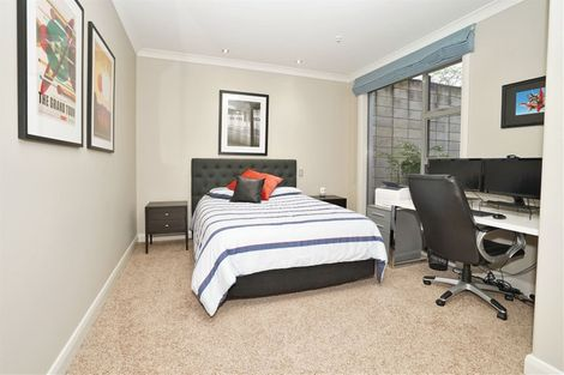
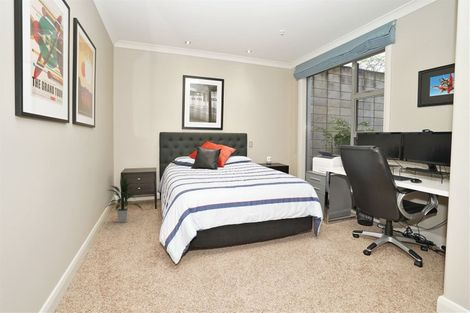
+ indoor plant (123, 199)
